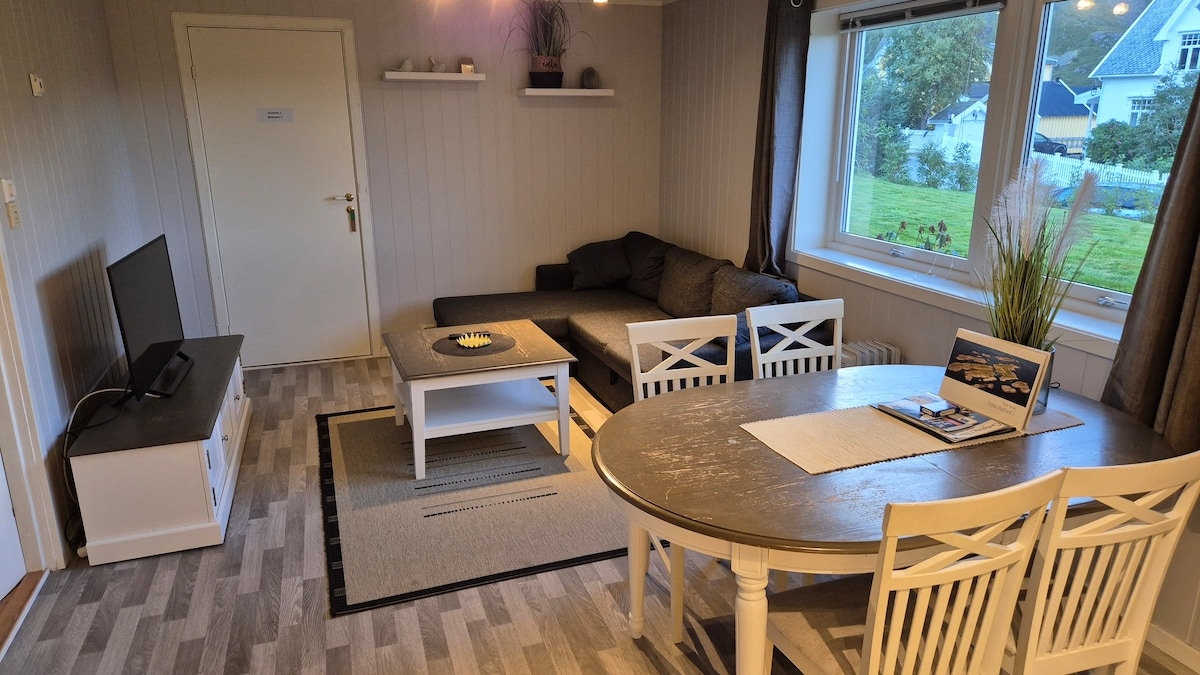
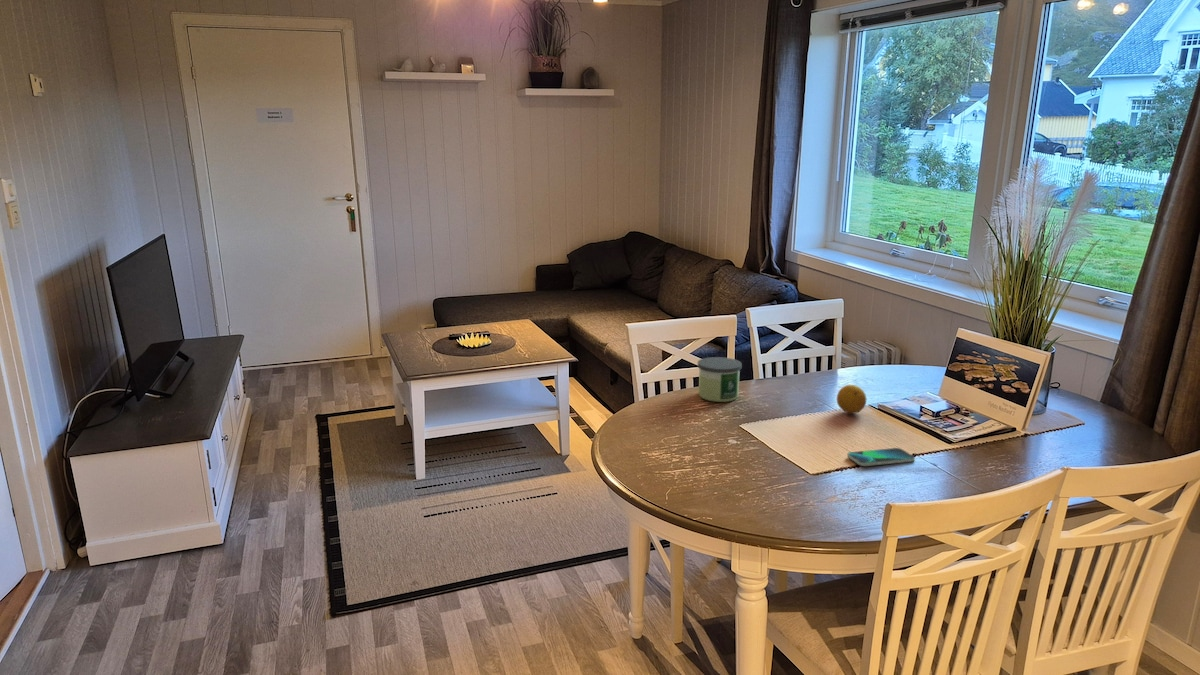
+ smartphone (880, 456)
+ candle (719, 380)
+ fruit (851, 399)
